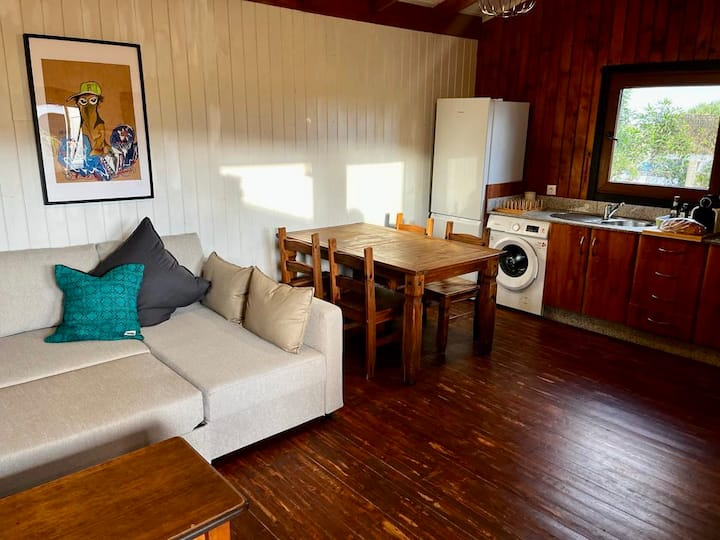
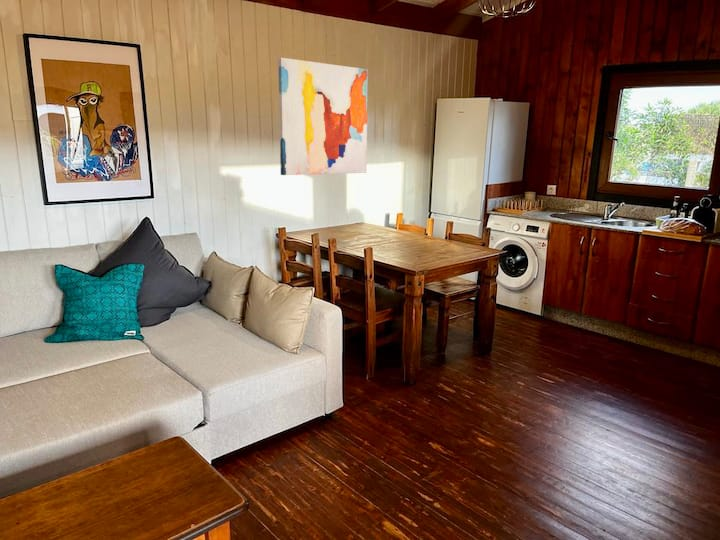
+ wall art (325, 120)
